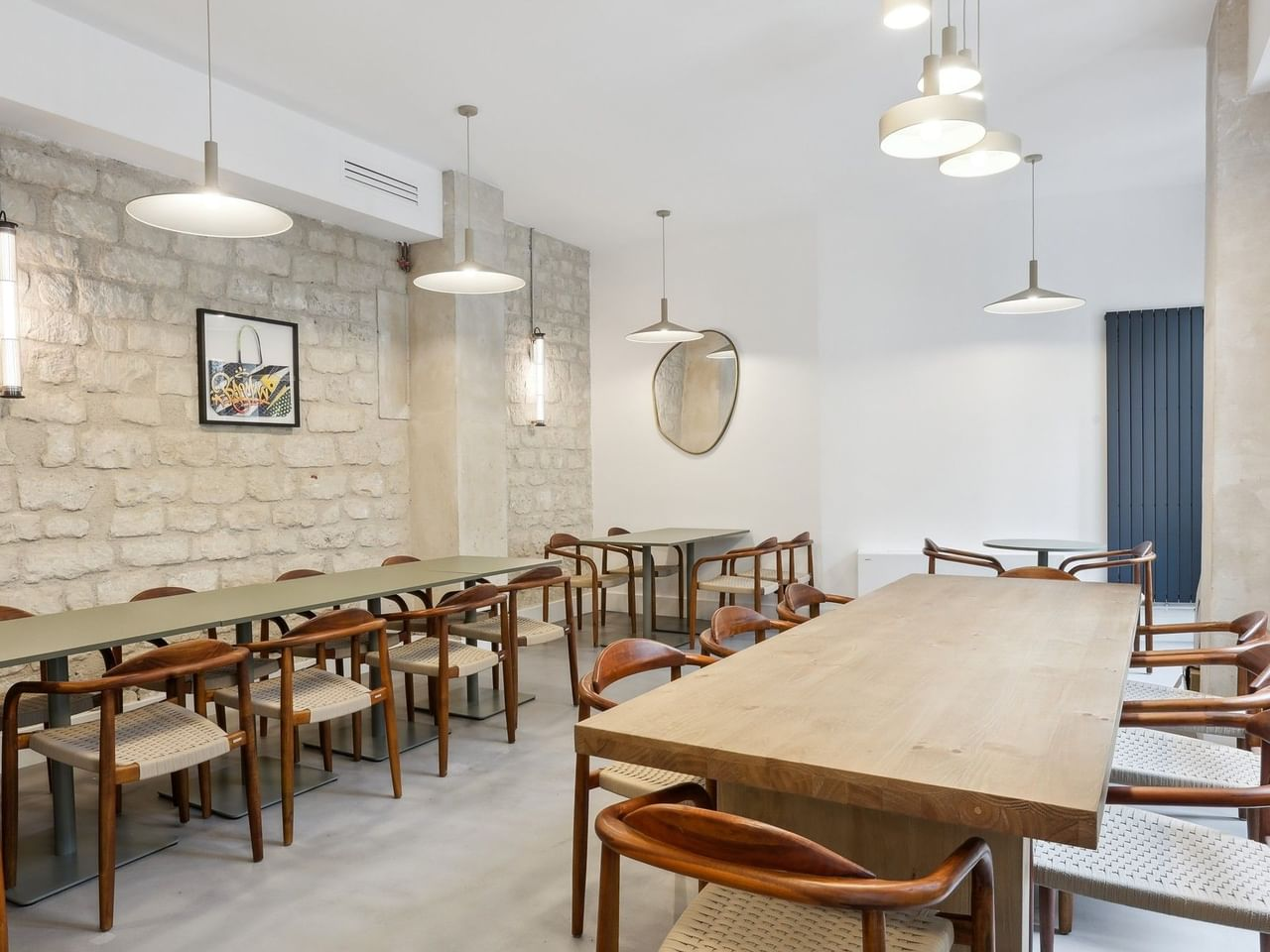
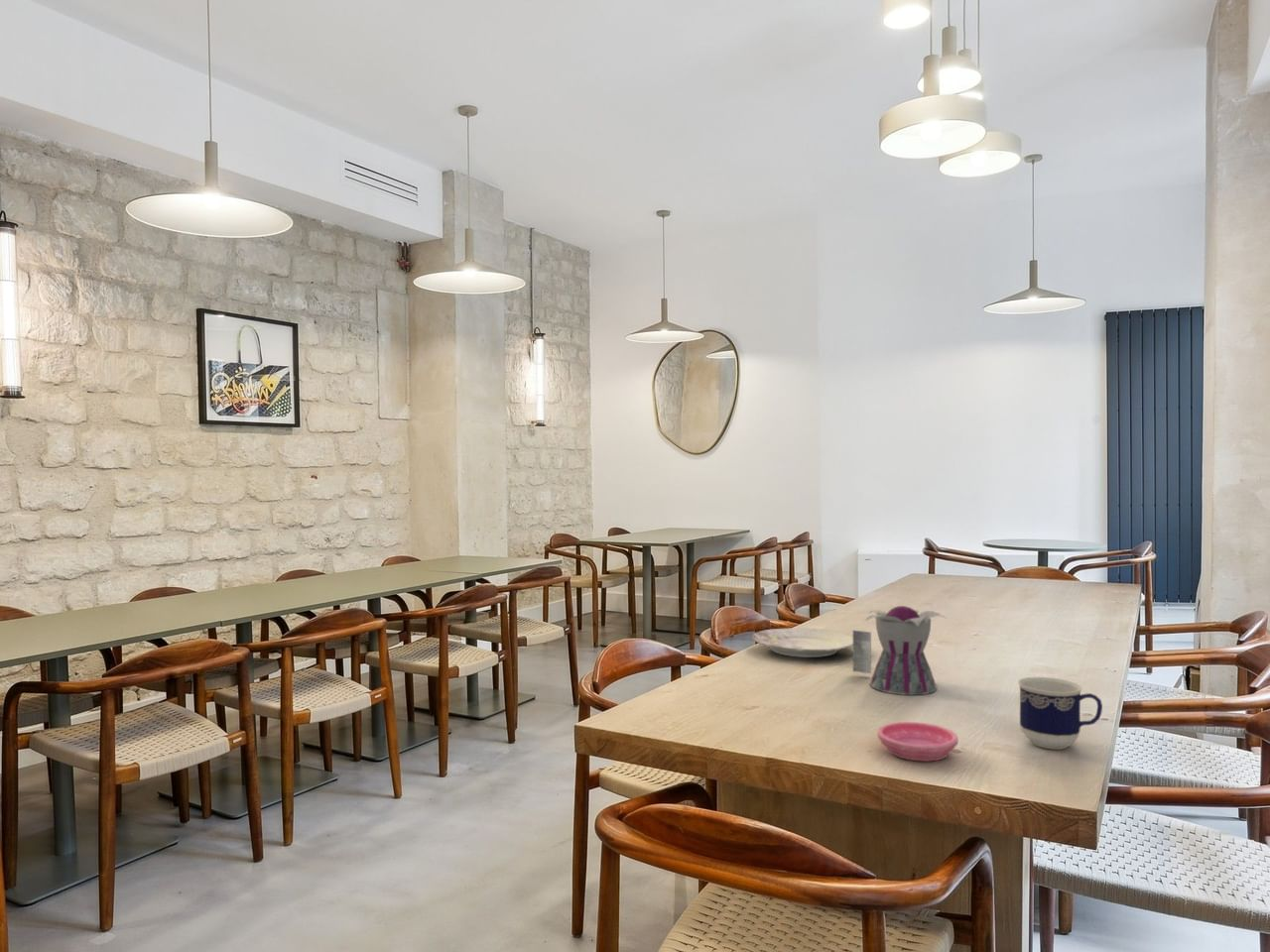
+ saucer (917, 742)
+ teapot (895, 645)
+ plate (804, 644)
+ cup (1059, 715)
